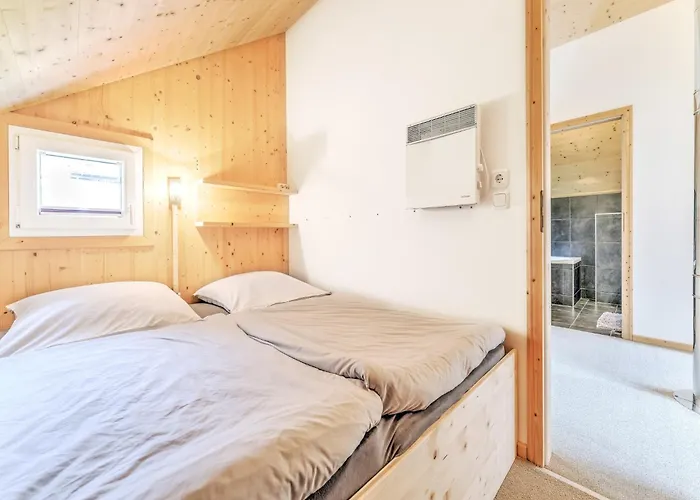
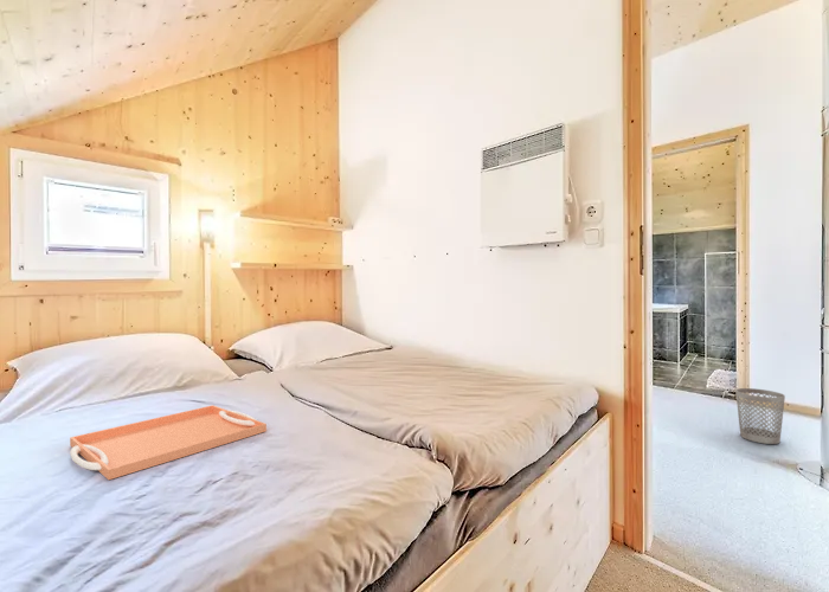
+ serving tray (172, 433)
+ wastebasket (759, 416)
